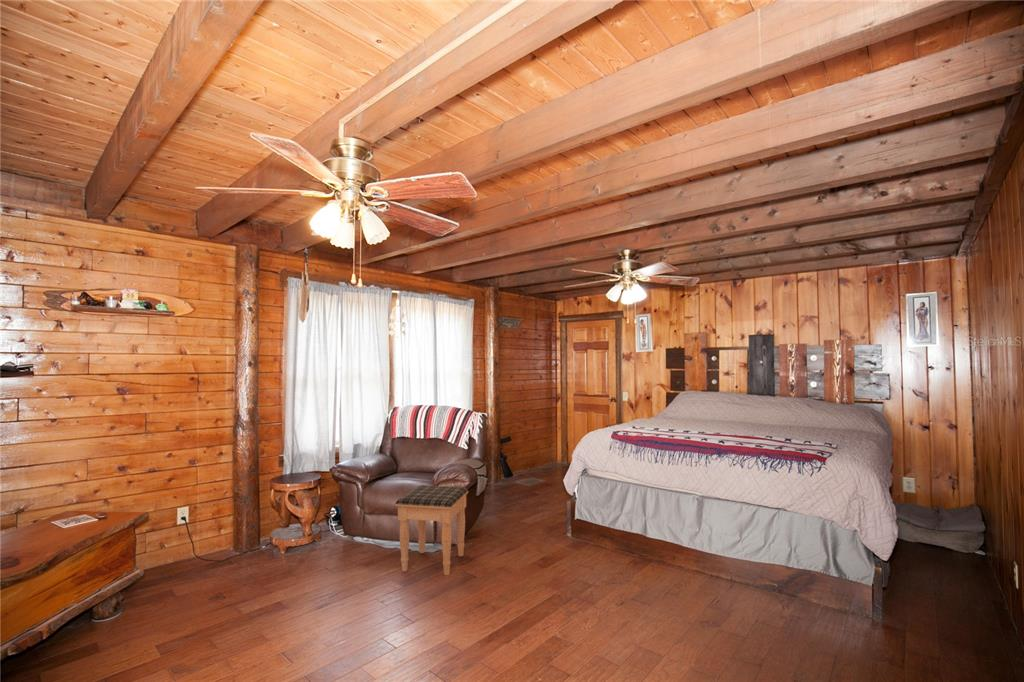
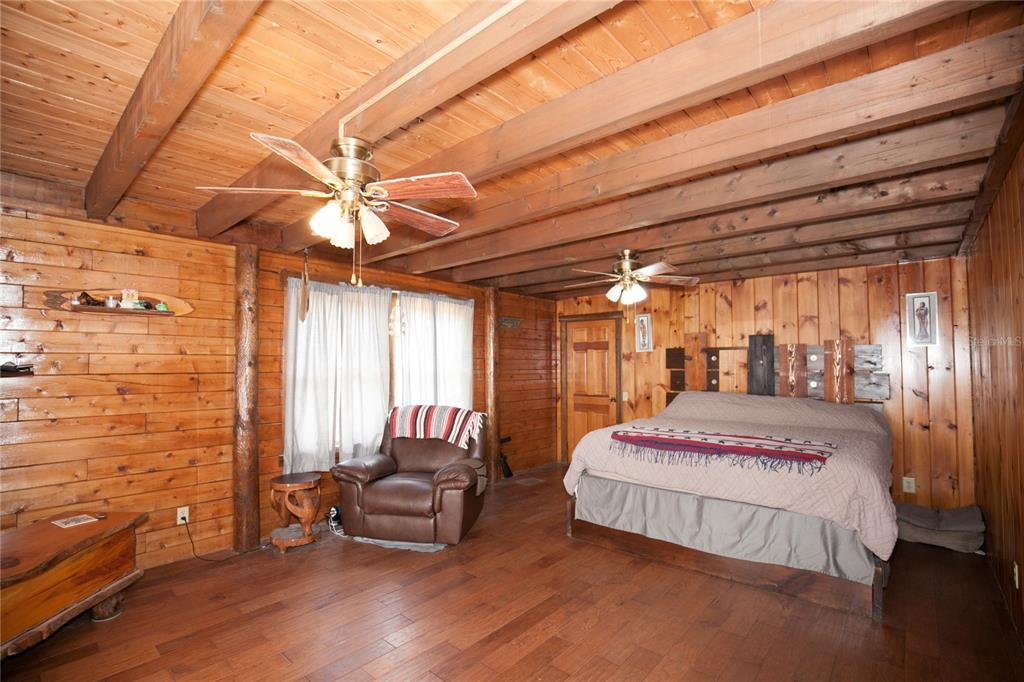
- footstool (433, 520)
